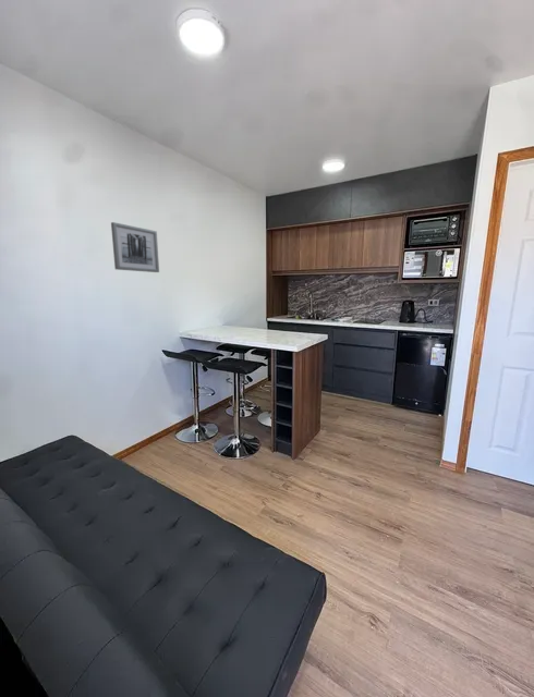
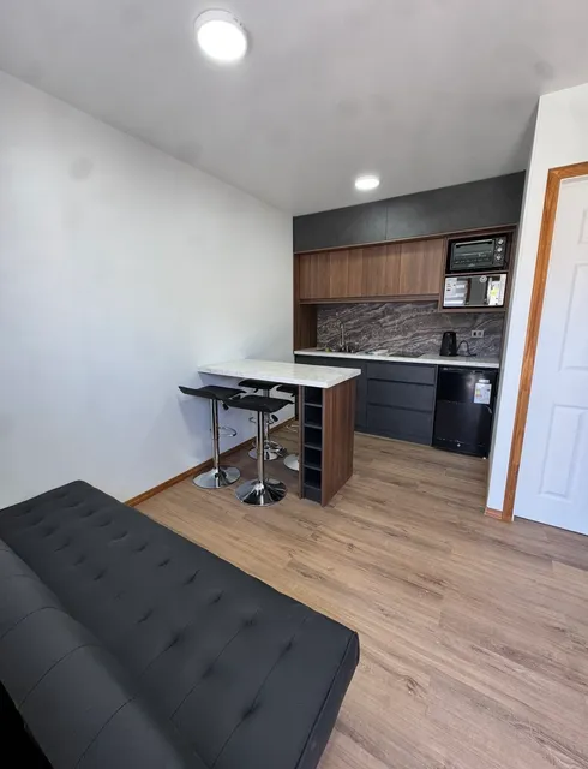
- wall art (136, 248)
